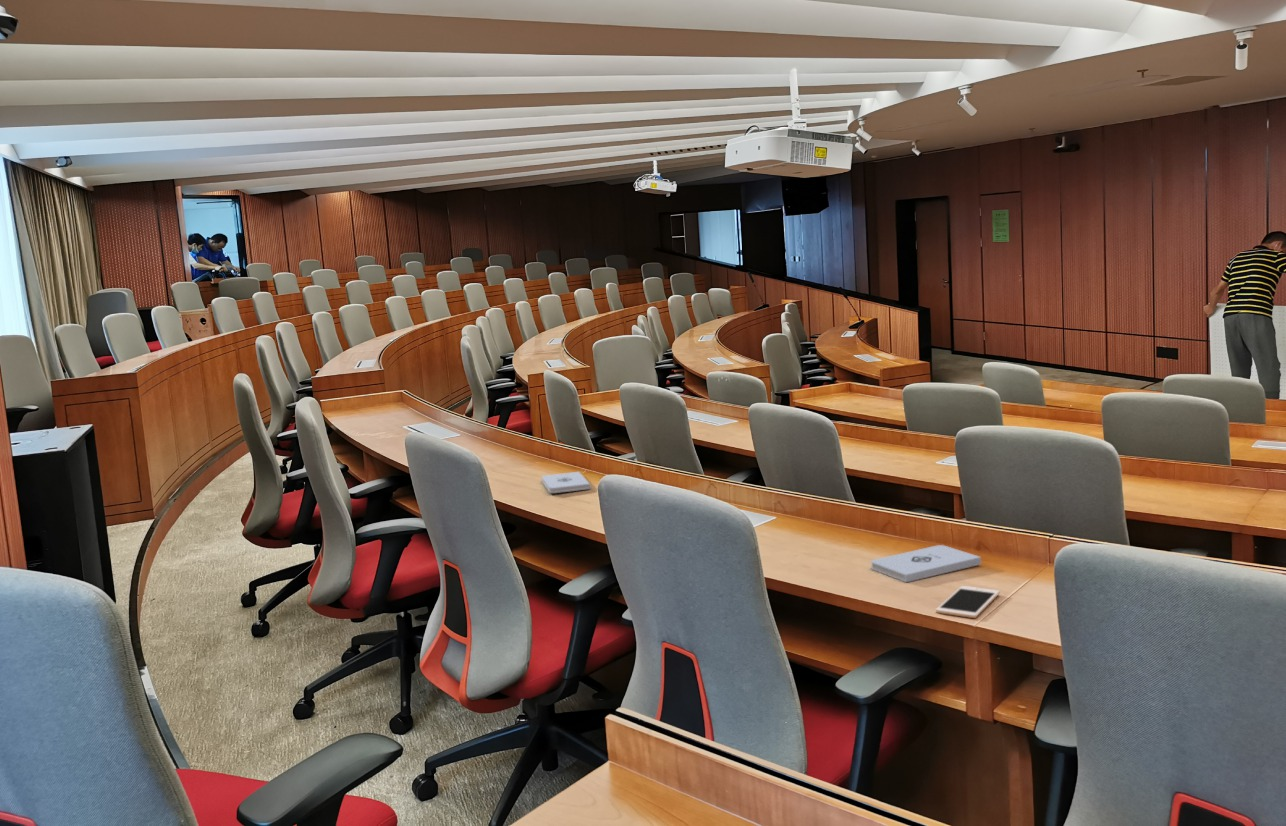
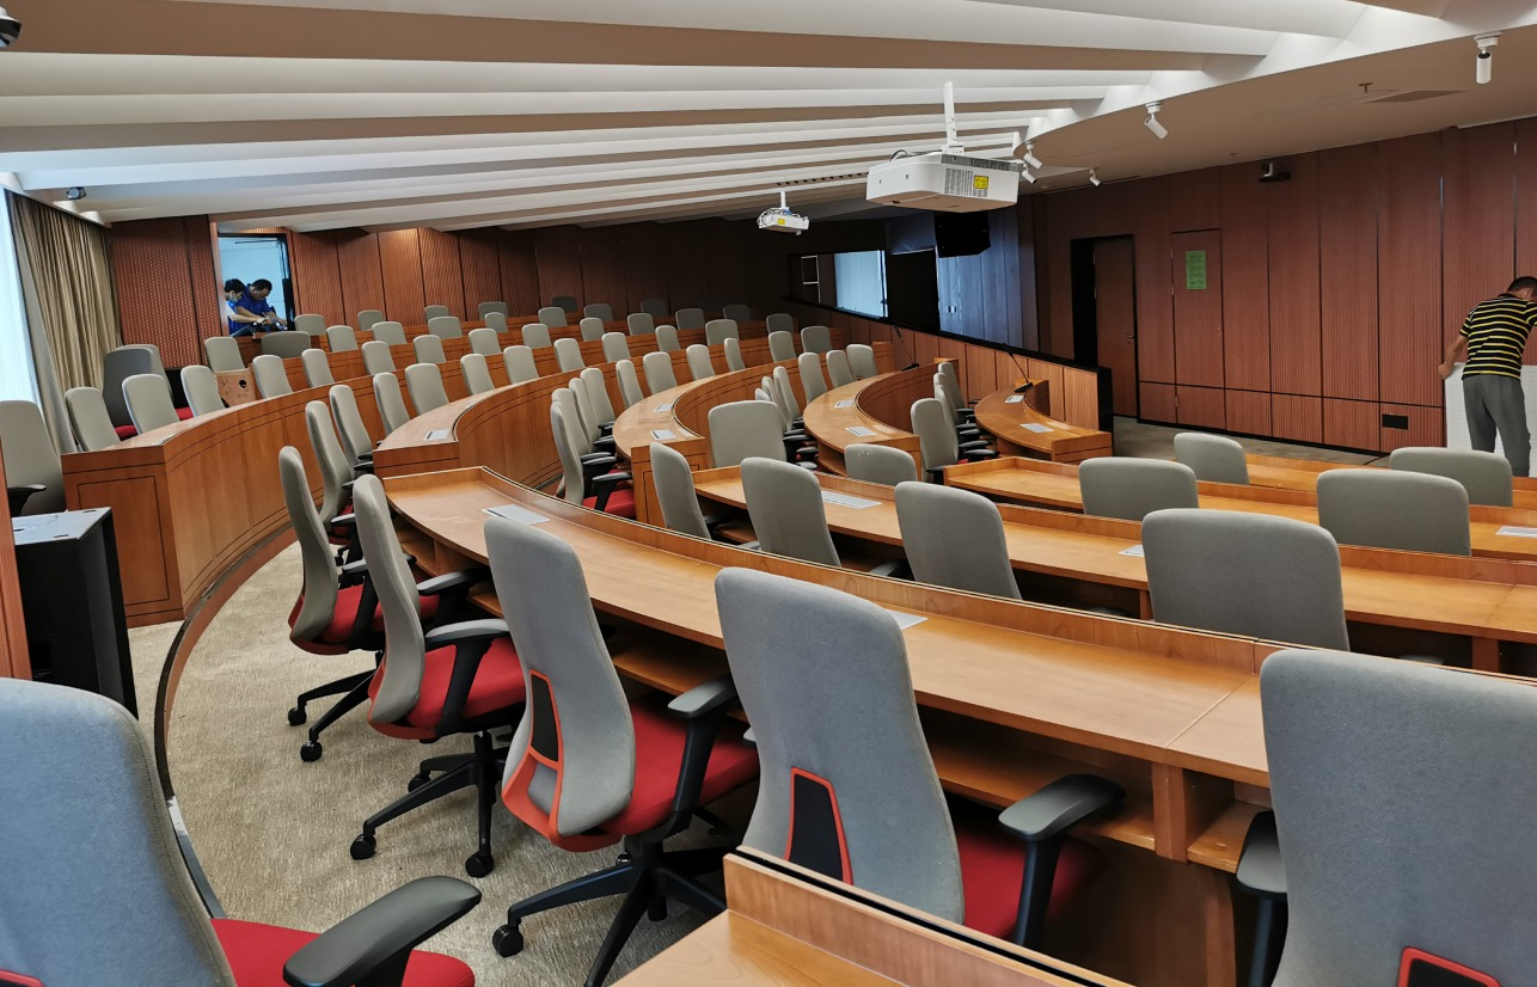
- cell phone (968, 601)
- notepad (924, 562)
- notepad (565, 482)
